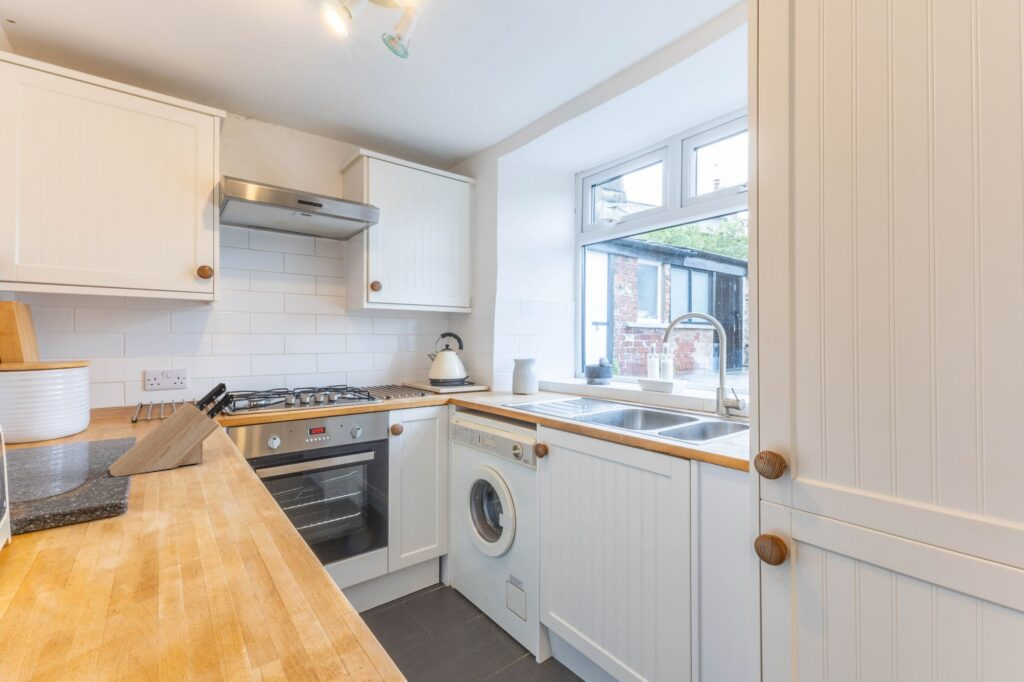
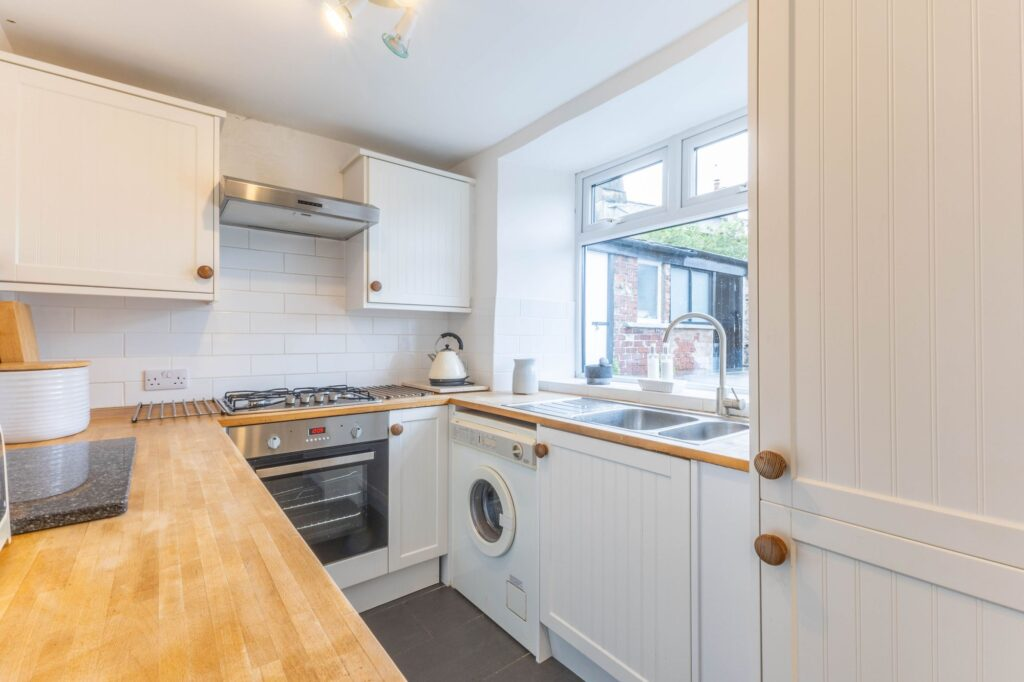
- knife block (175, 424)
